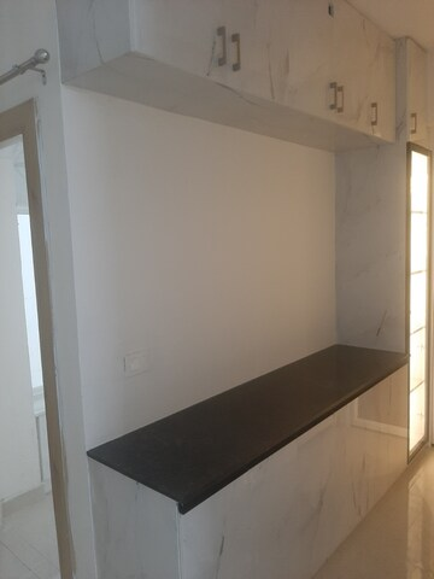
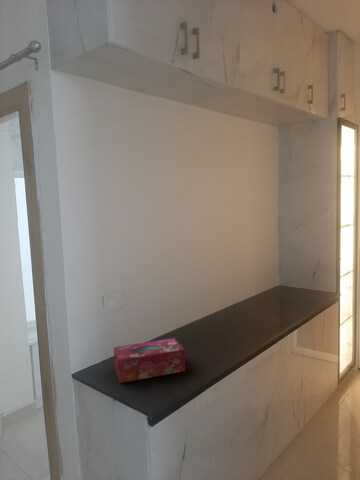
+ tissue box (148, 358)
